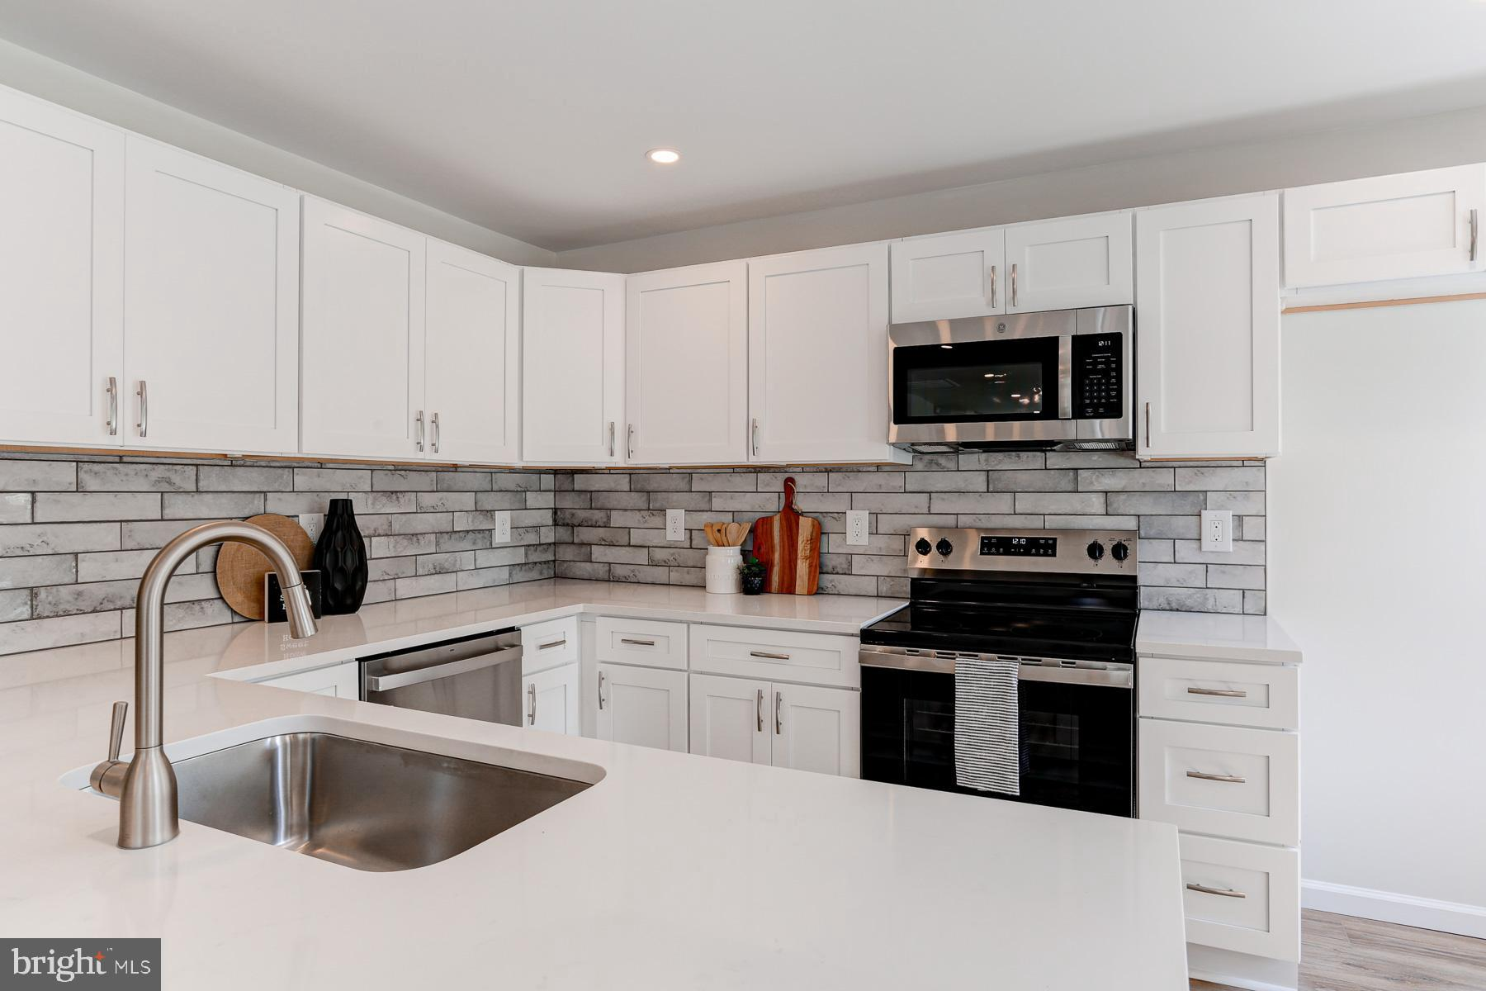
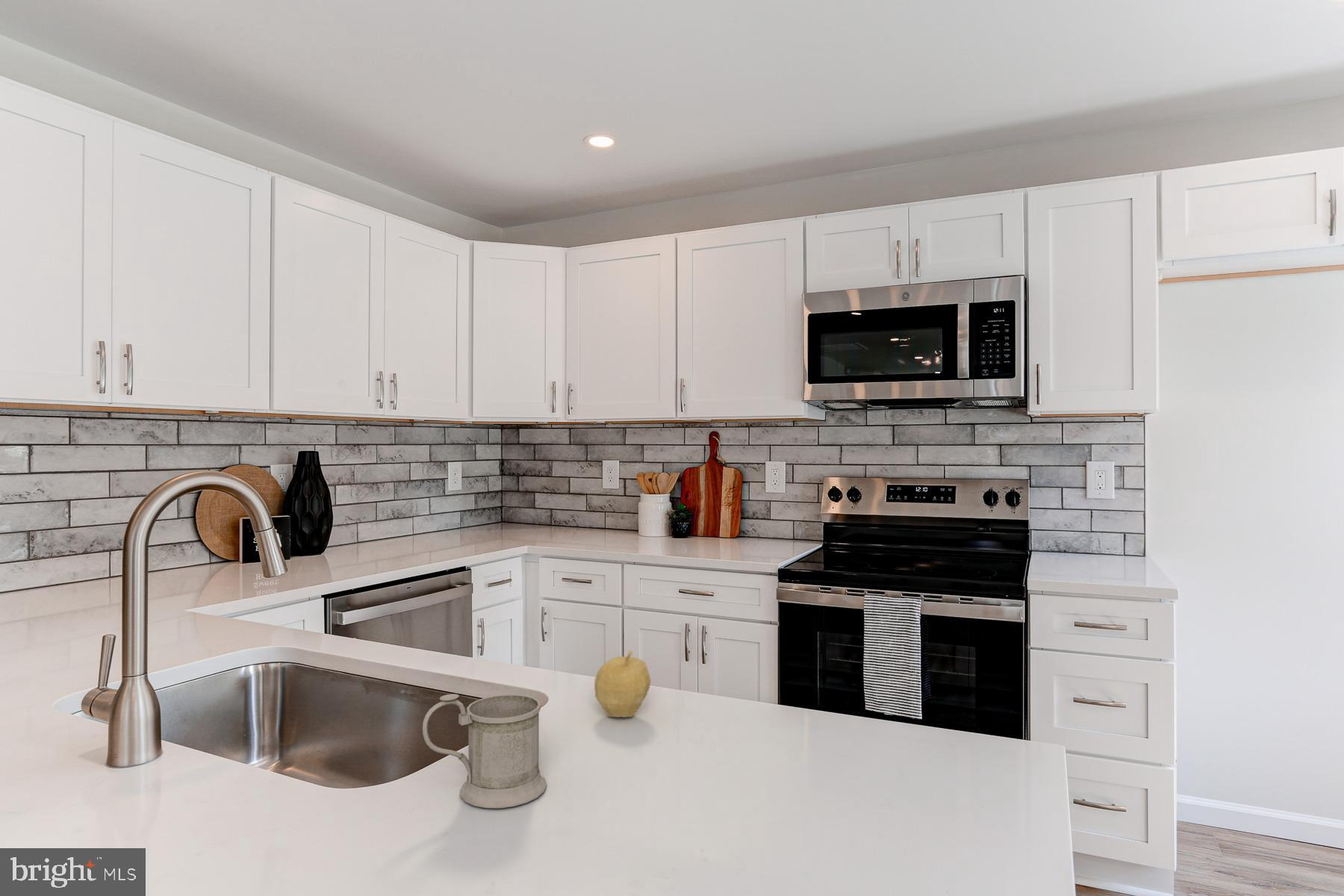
+ mug (485, 741)
+ fruit (623, 680)
